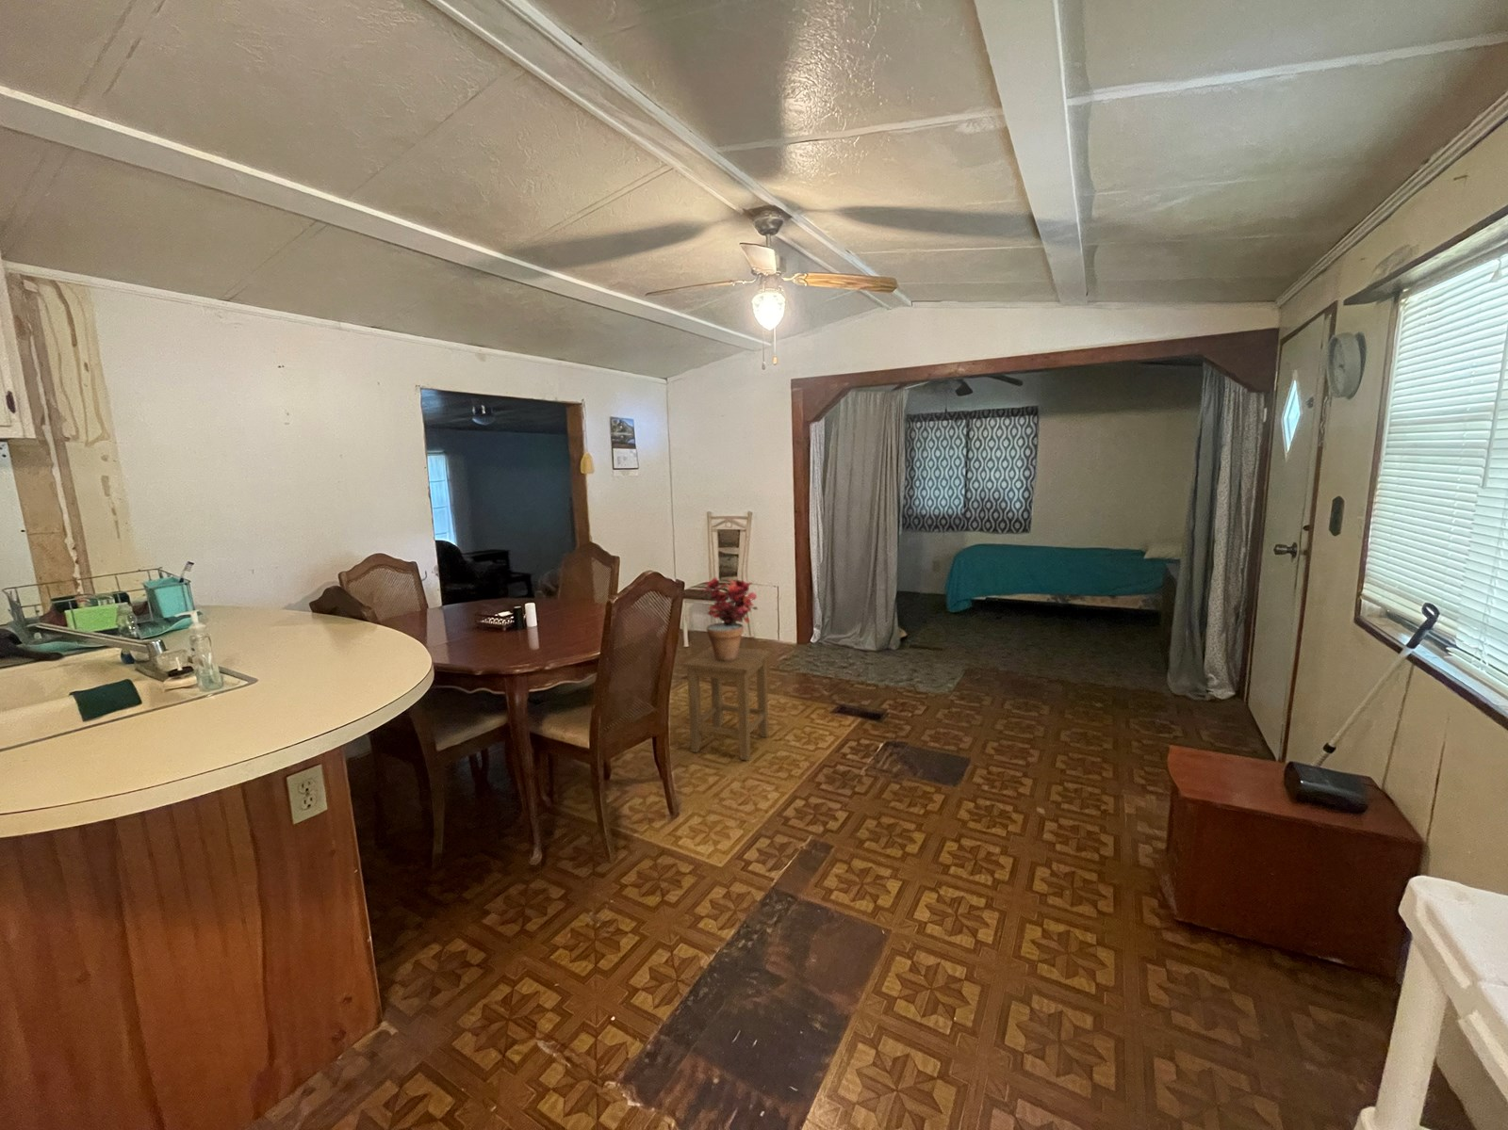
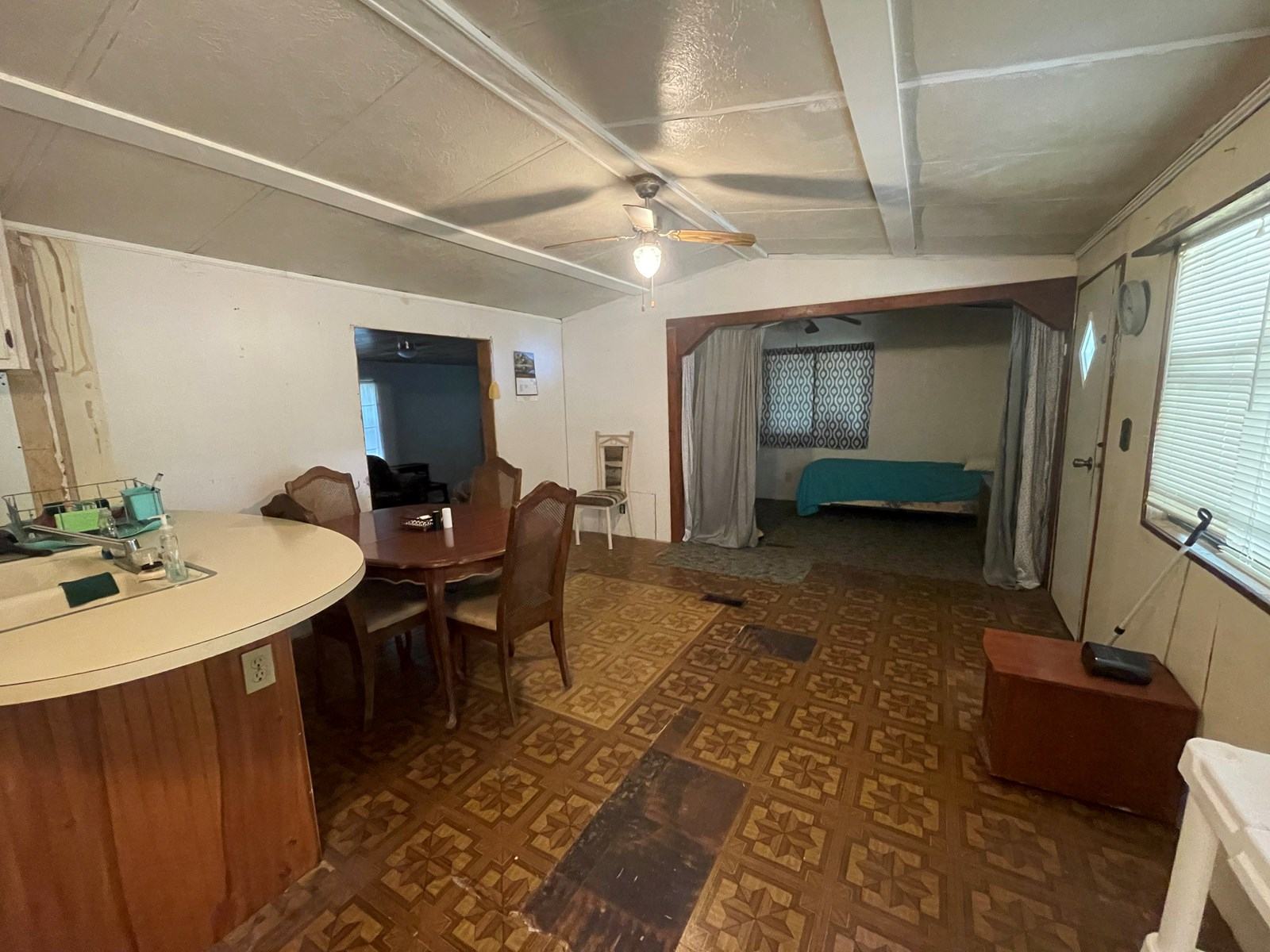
- potted plant (729, 617)
- stool (729, 705)
